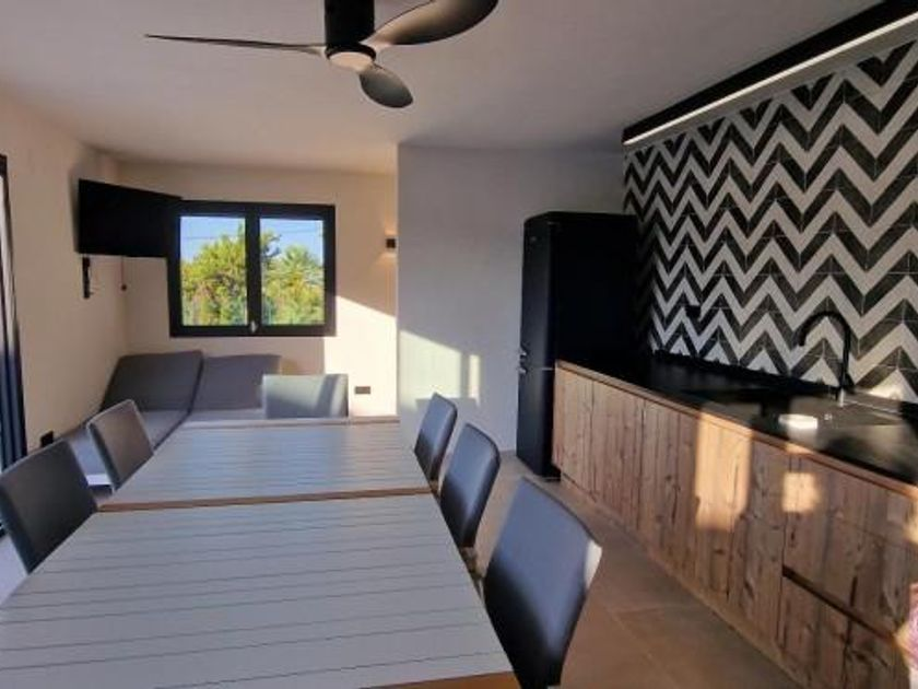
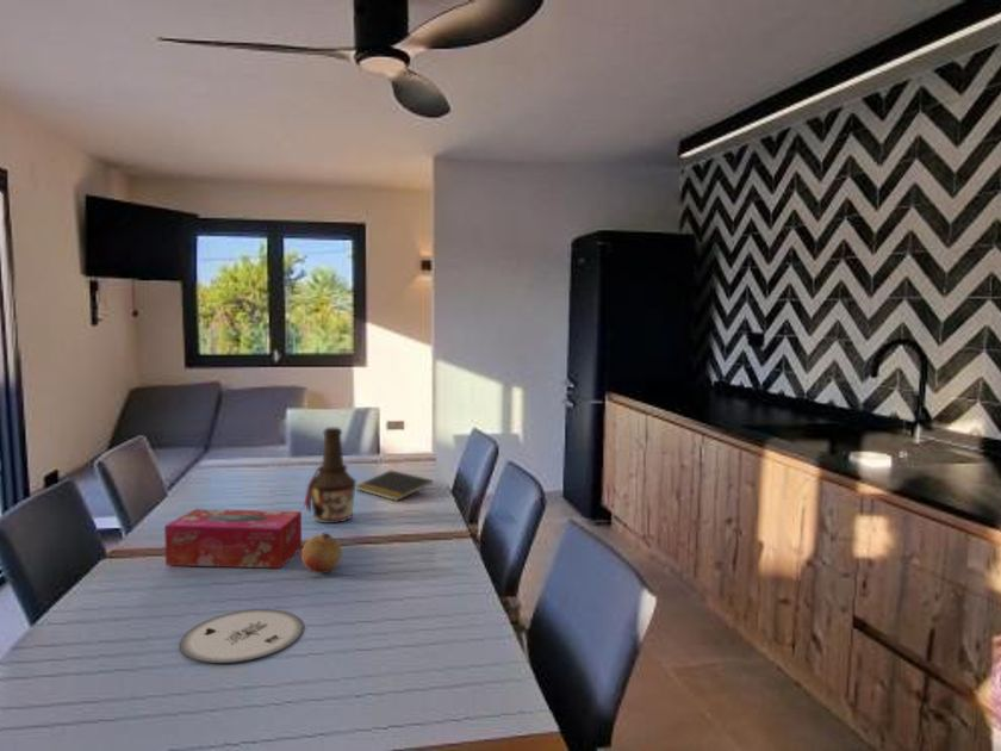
+ bottle (330, 473)
+ plate (243, 632)
+ notepad (393, 484)
+ fruit (322, 551)
+ tissue box (236, 536)
